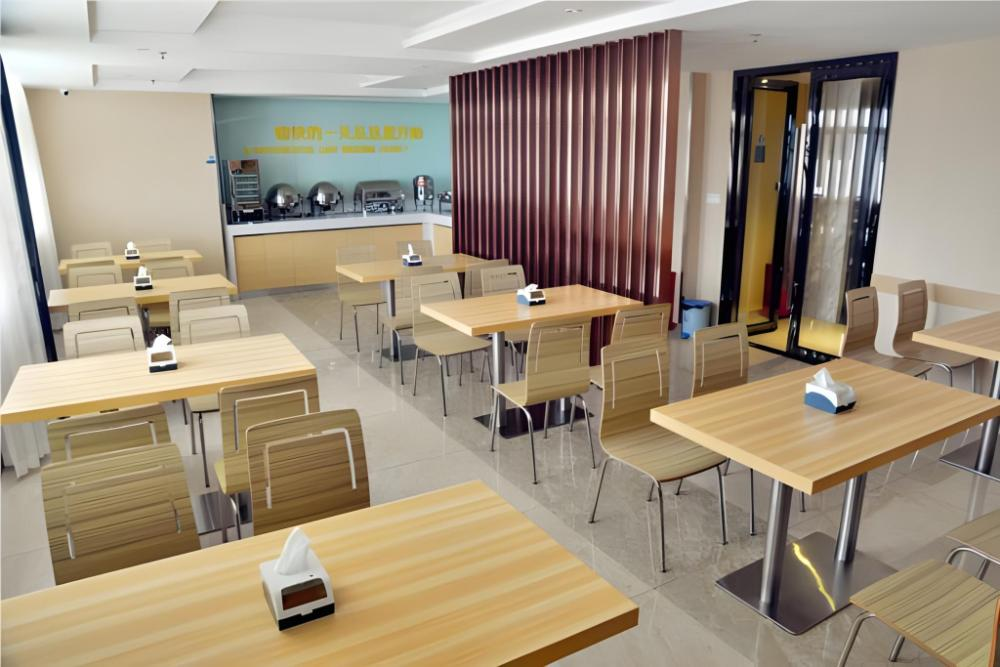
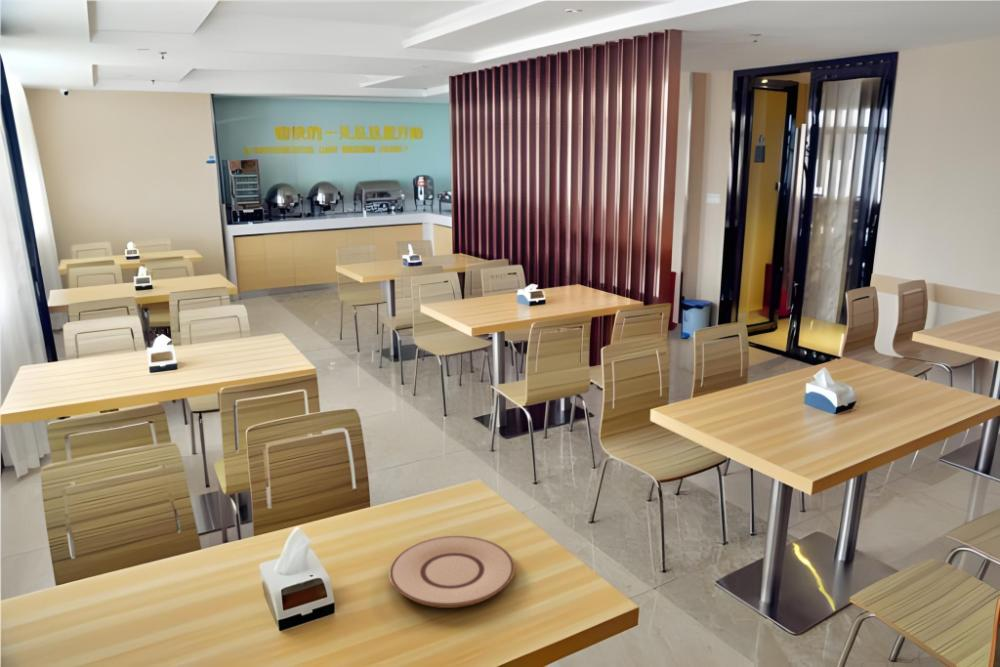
+ plate (452, 570)
